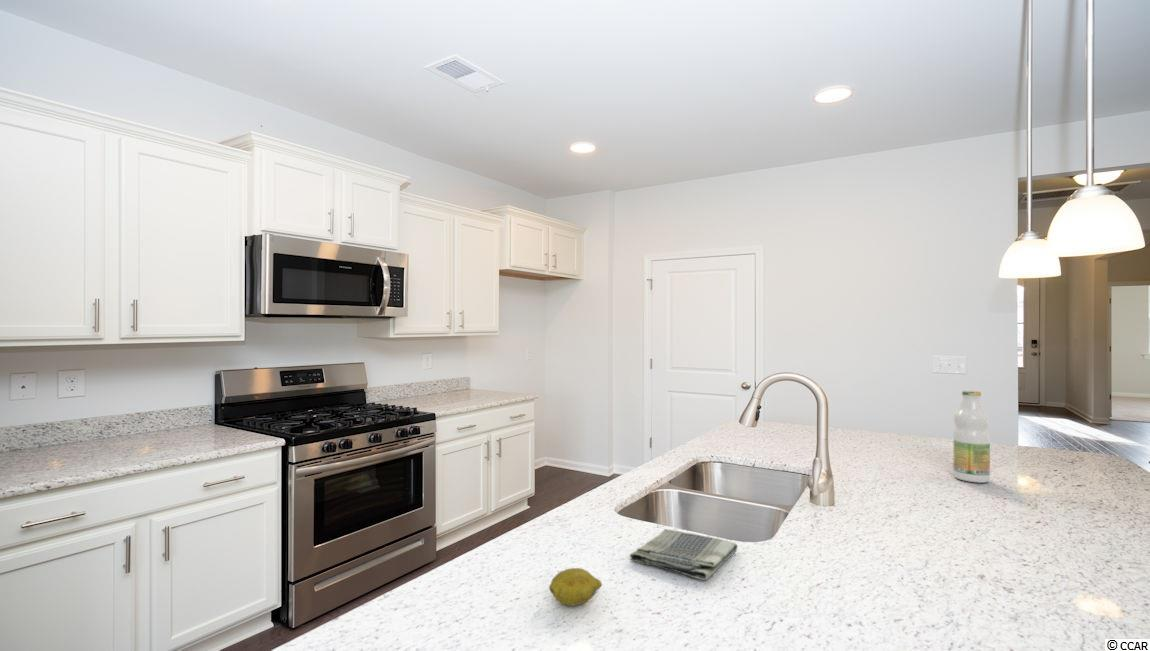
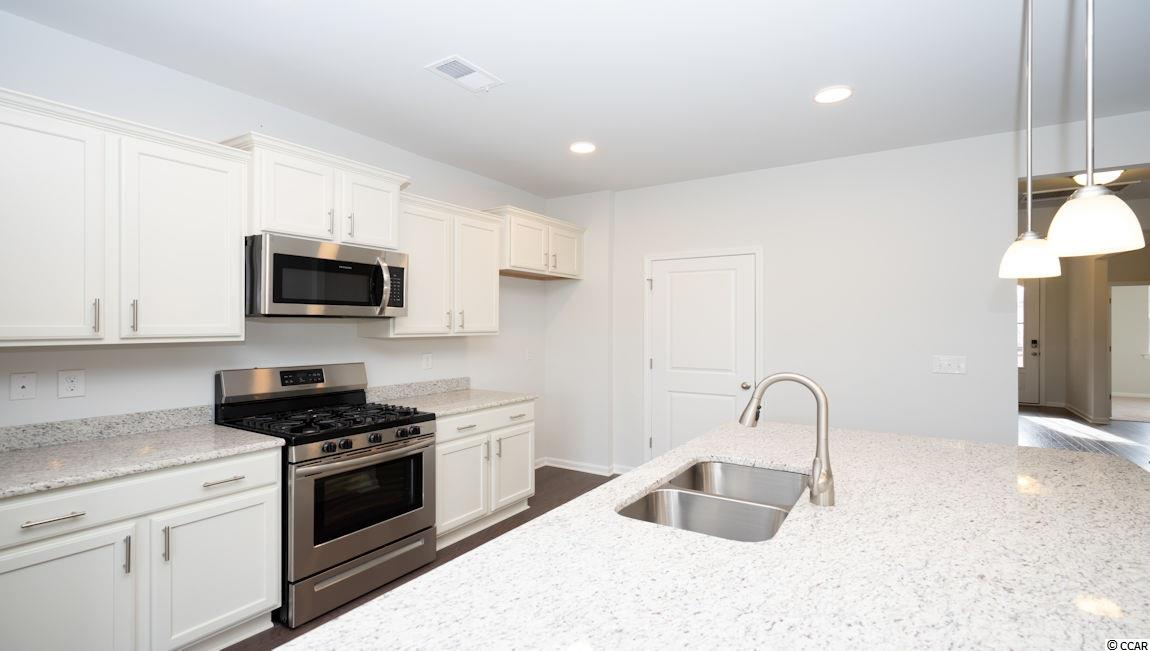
- fruit (575, 586)
- bottle (971, 435)
- dish towel (684, 549)
